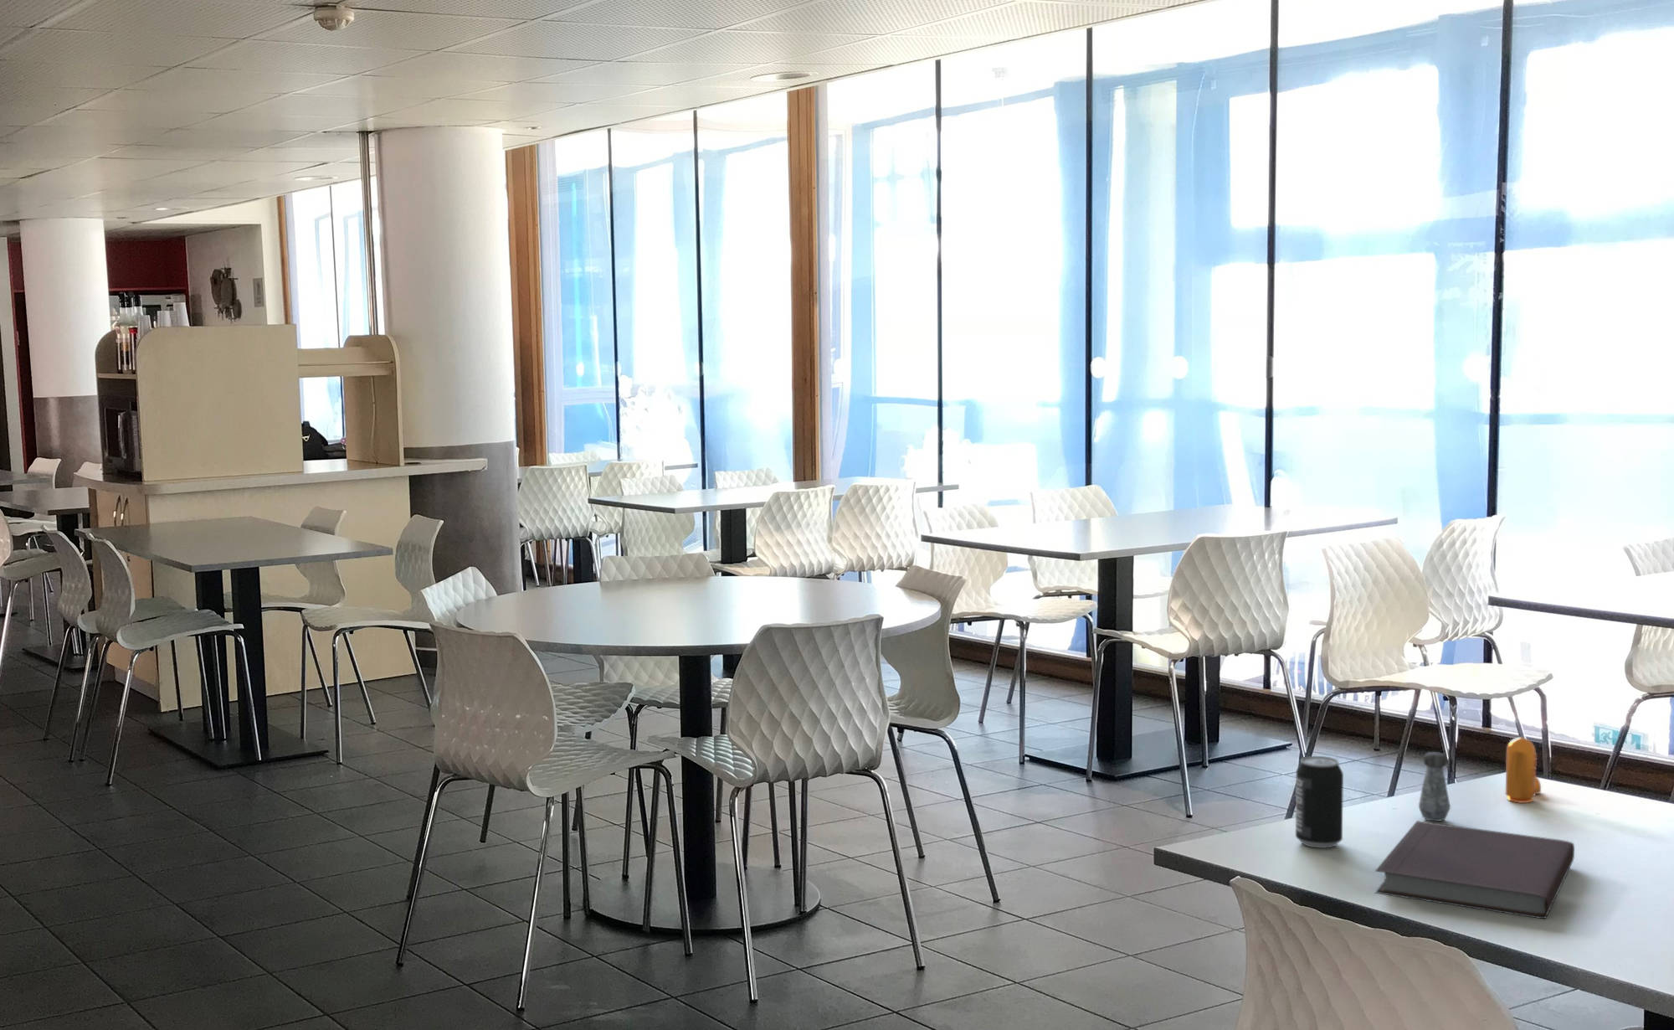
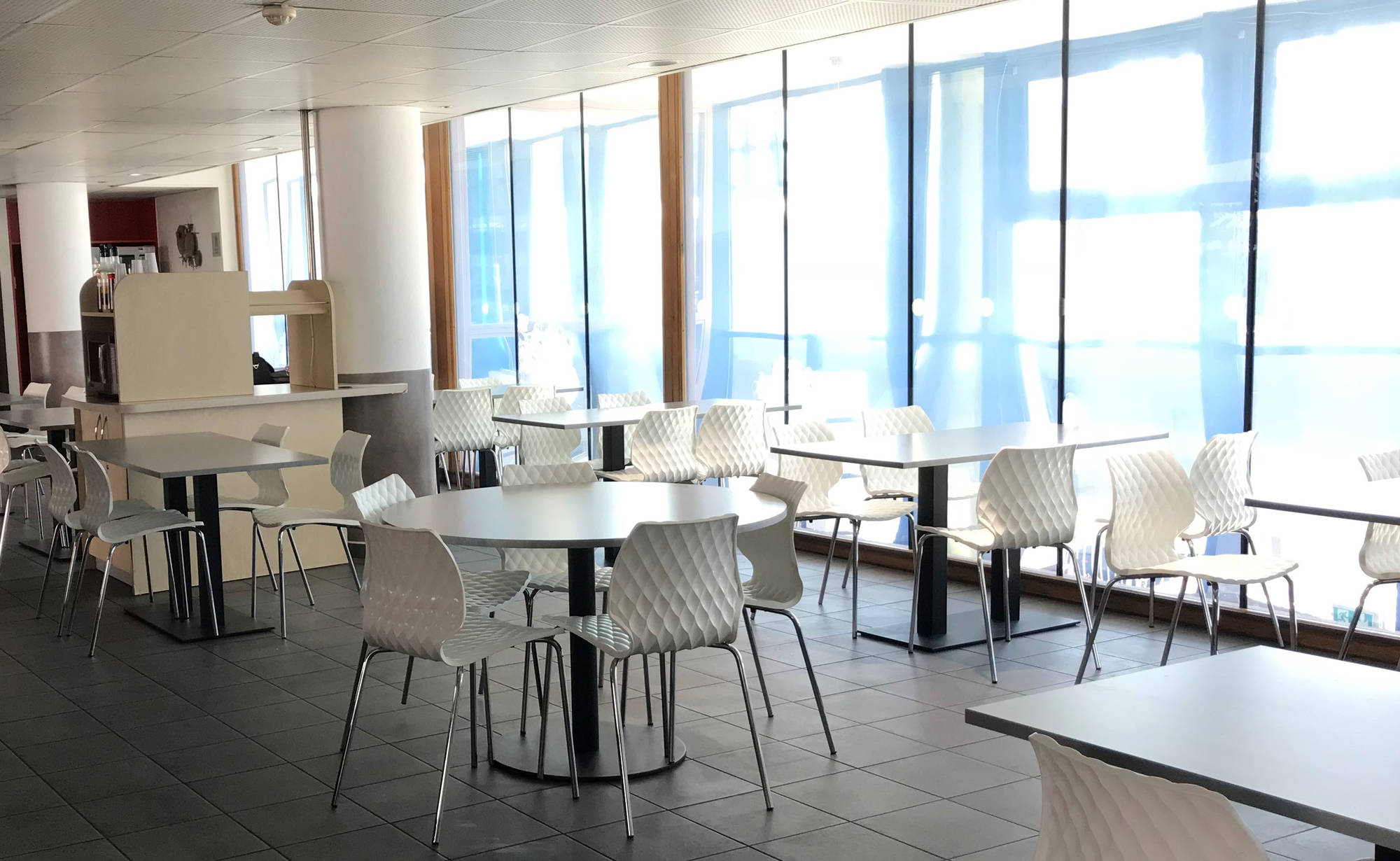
- notebook (1477, 866)
- salt shaker (1435, 786)
- pepper shaker (1525, 764)
- beverage can (1319, 802)
